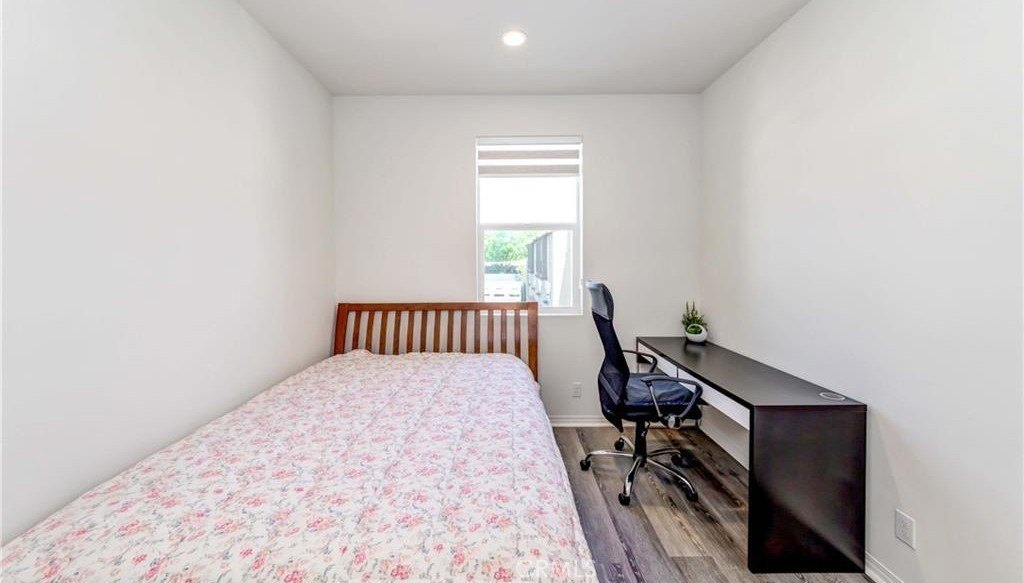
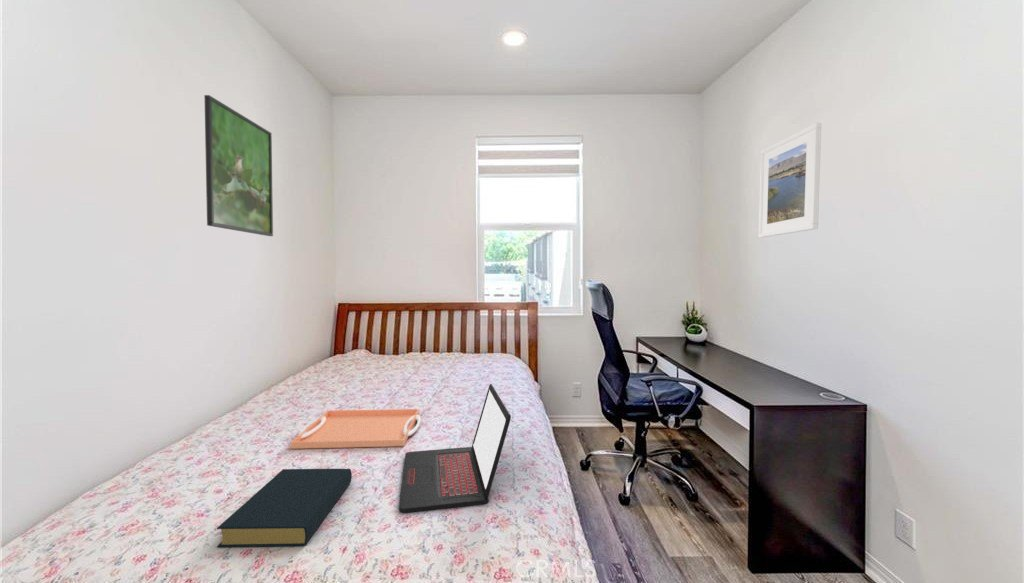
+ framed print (242, 174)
+ laptop (452, 448)
+ hardback book (293, 502)
+ serving tray (362, 426)
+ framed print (786, 186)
